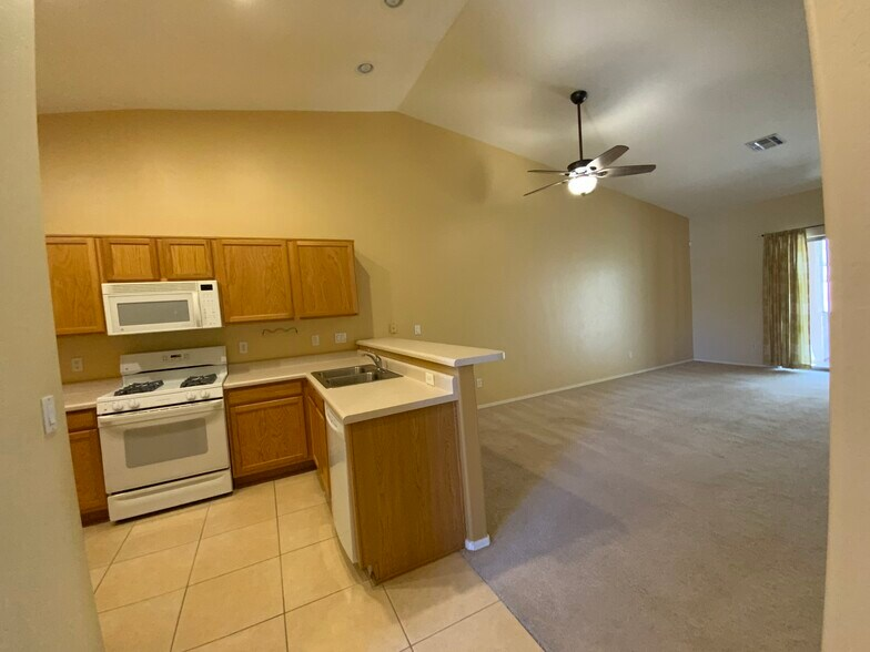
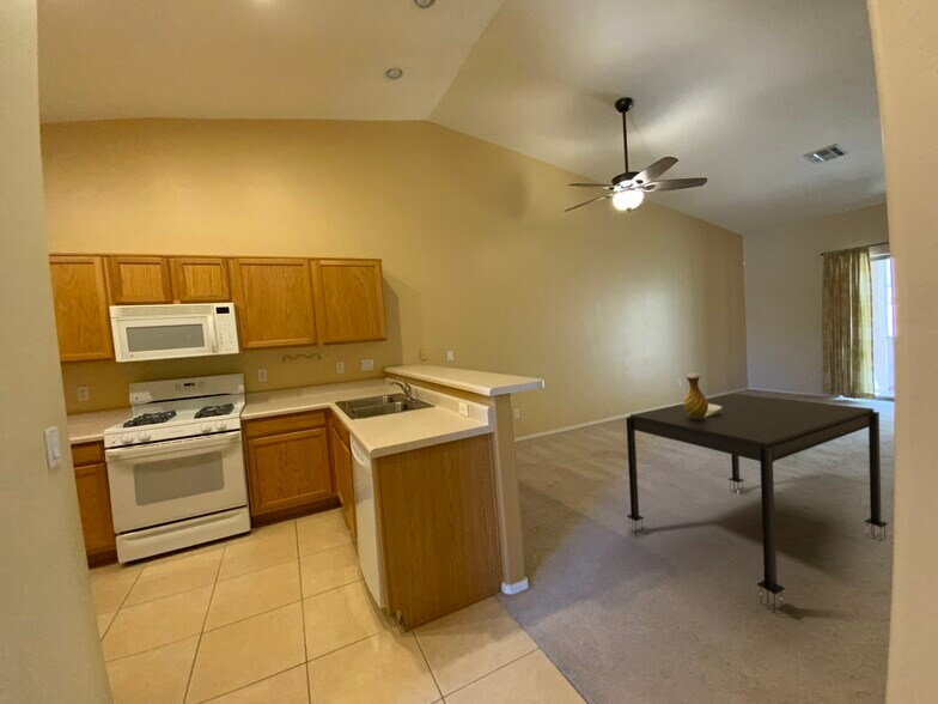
+ dining table (742, 479)
+ vase (700, 393)
